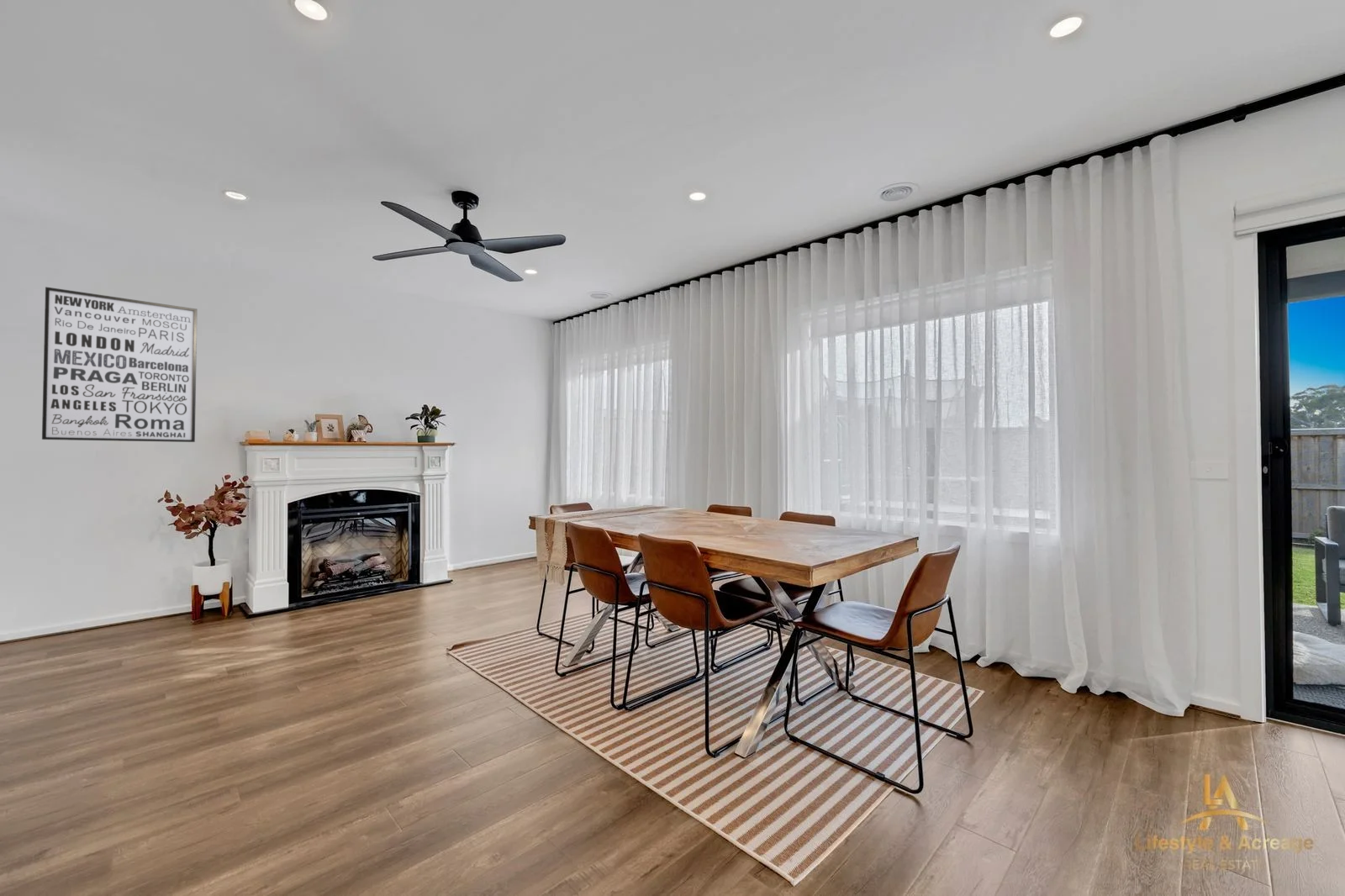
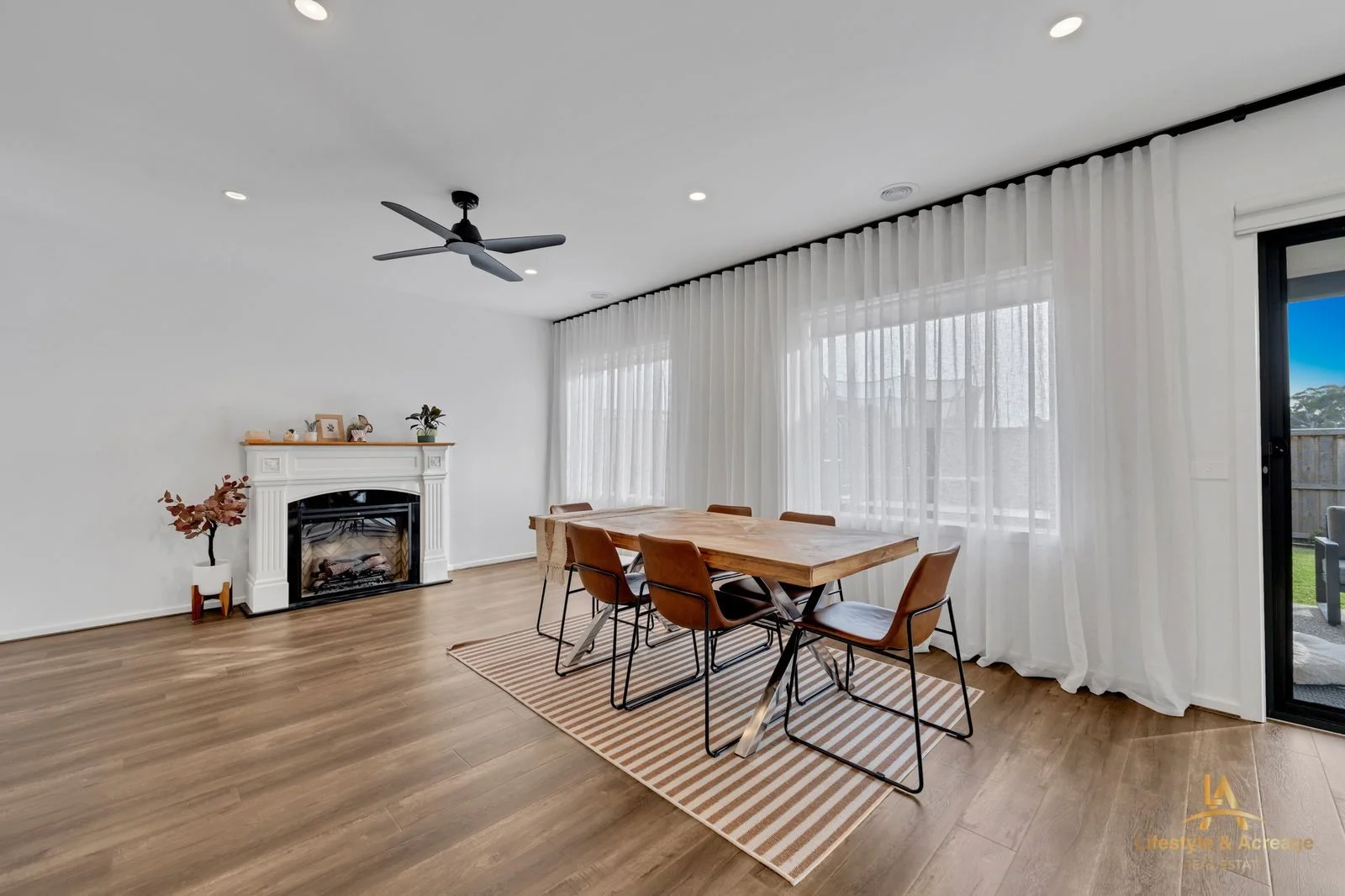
- wall art (124, 370)
